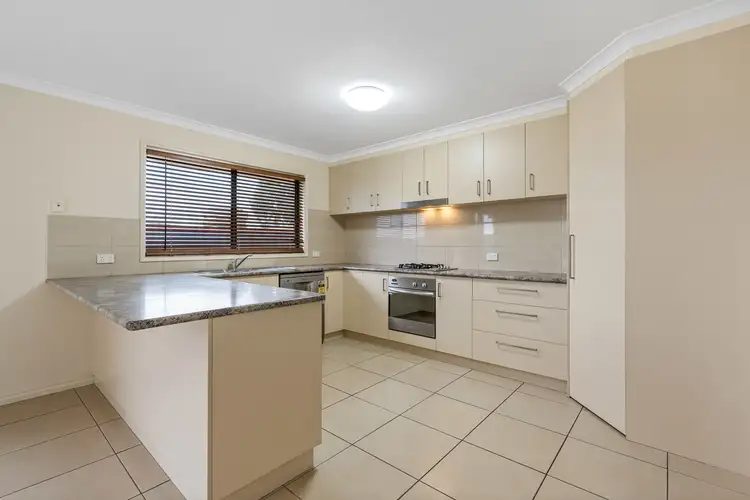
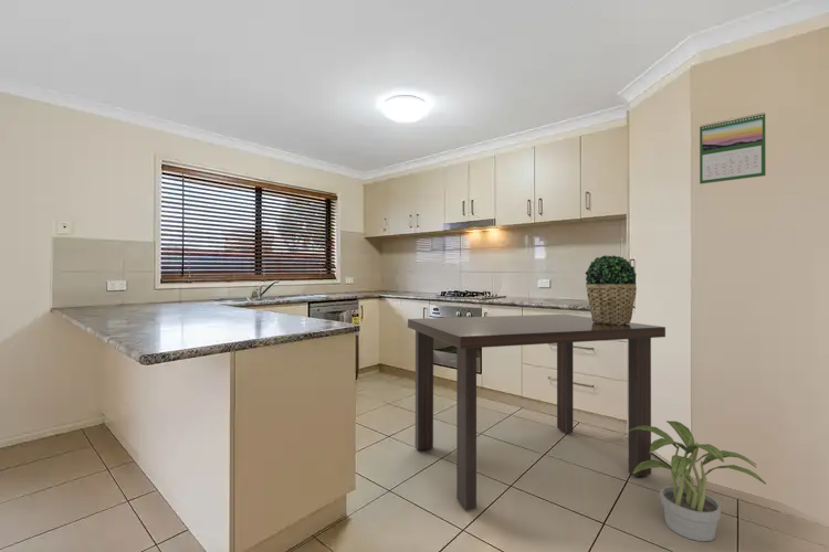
+ potted plant (691, 481)
+ potted plant (610, 288)
+ calendar (731, 148)
+ dining table (557, 392)
